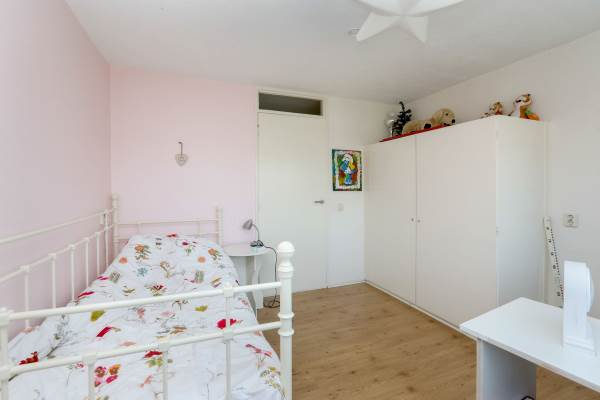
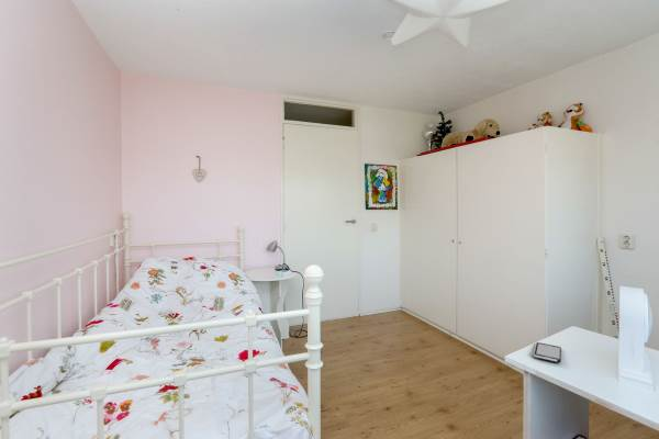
+ smartphone (547, 351)
